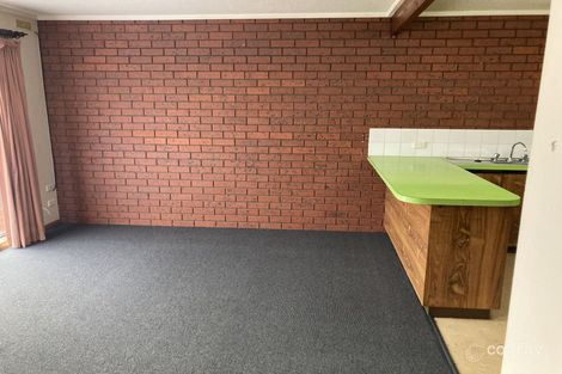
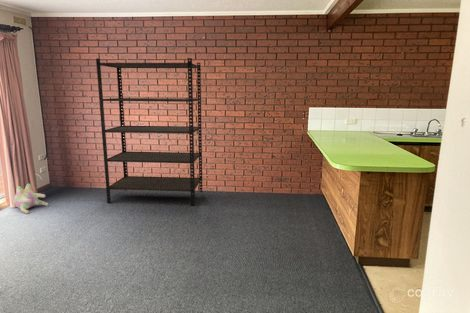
+ shelving unit (154, 131)
+ plush toy (27, 196)
